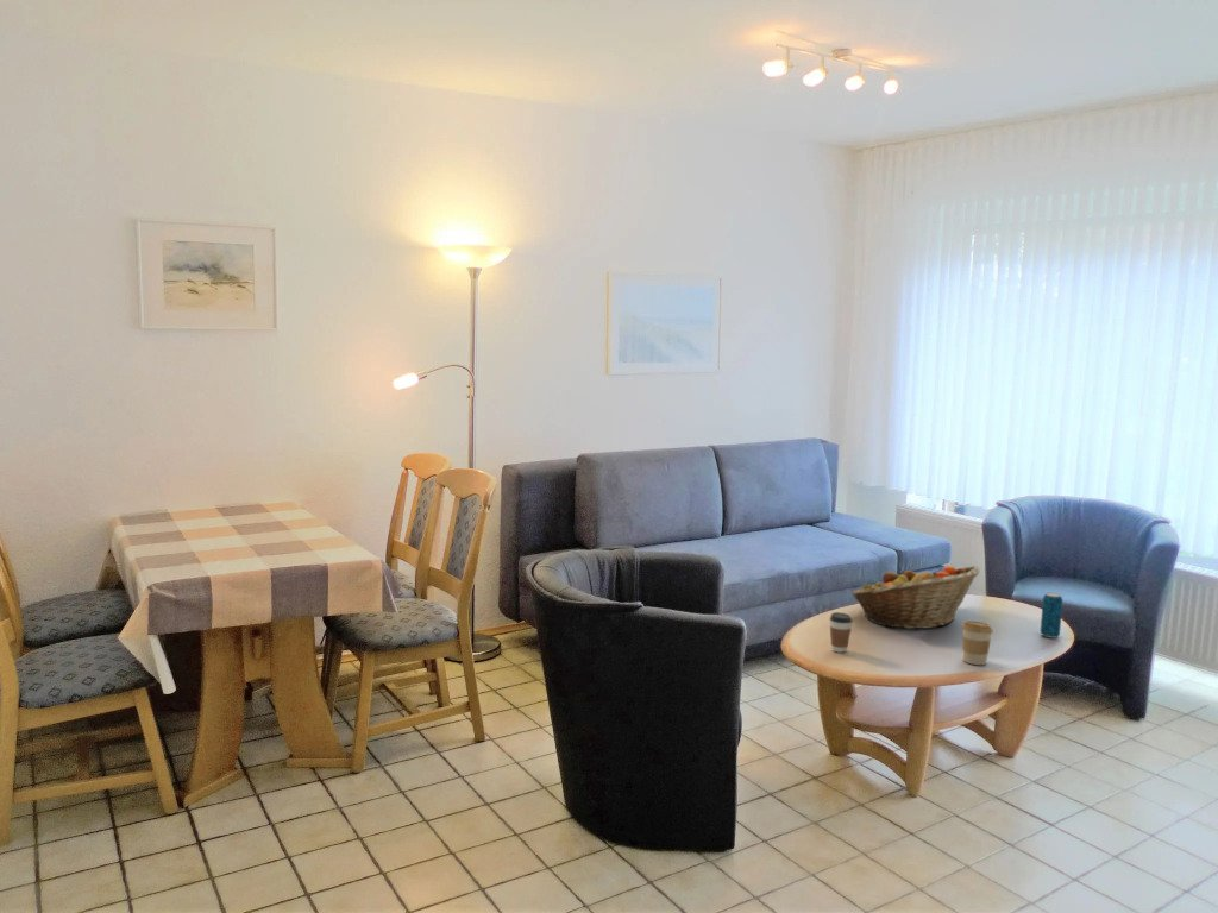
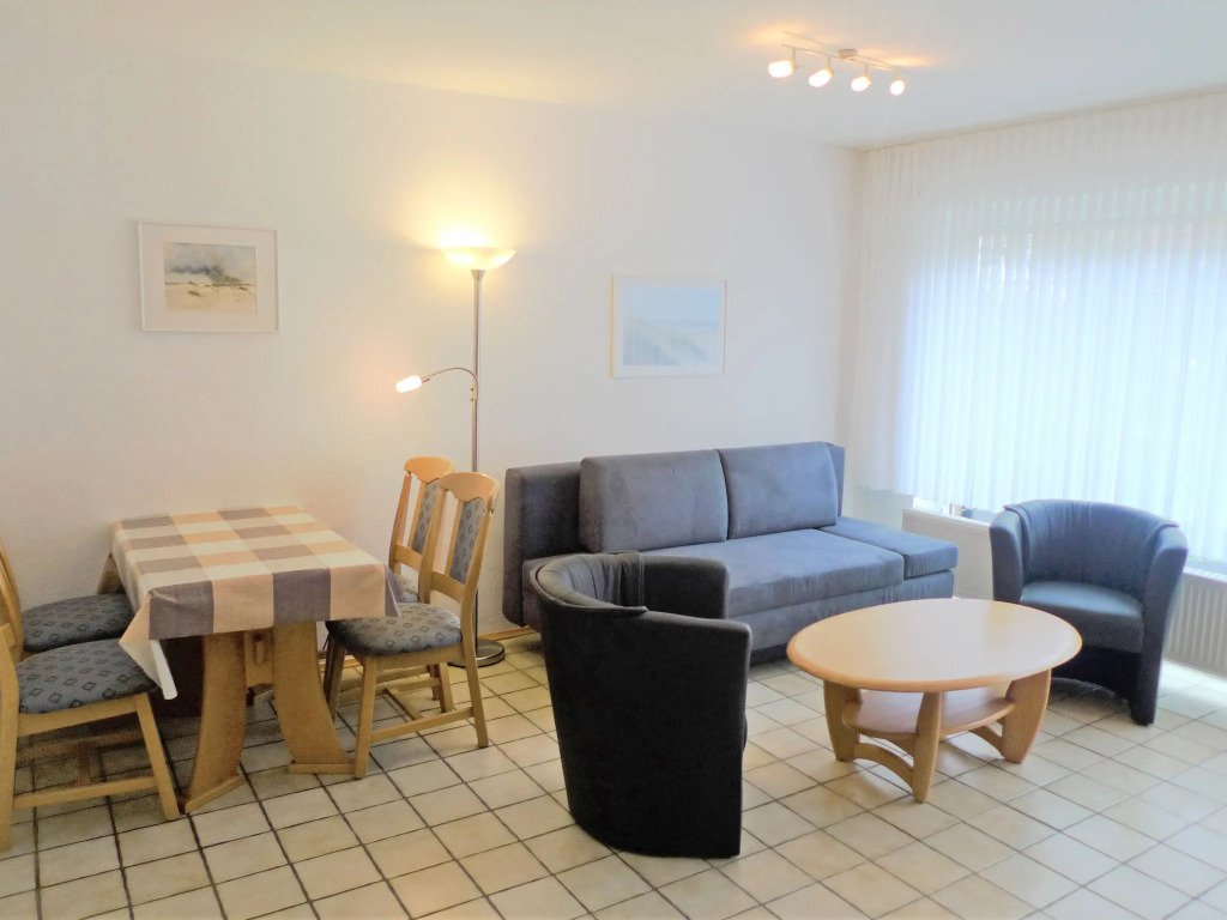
- coffee cup (840, 632)
- coffee cup (975, 641)
- fruit basket (916, 591)
- beverage can (1050, 615)
